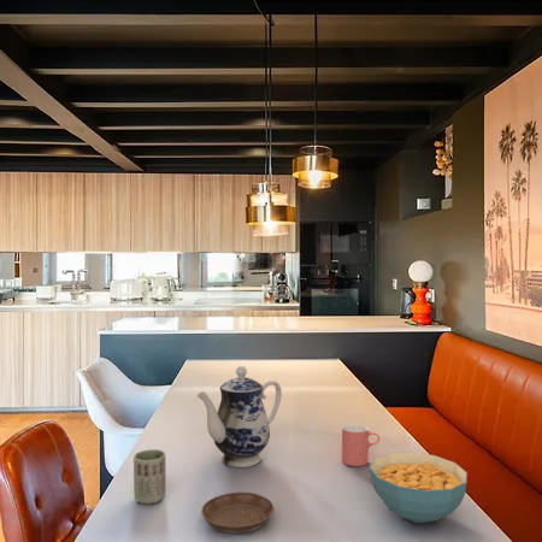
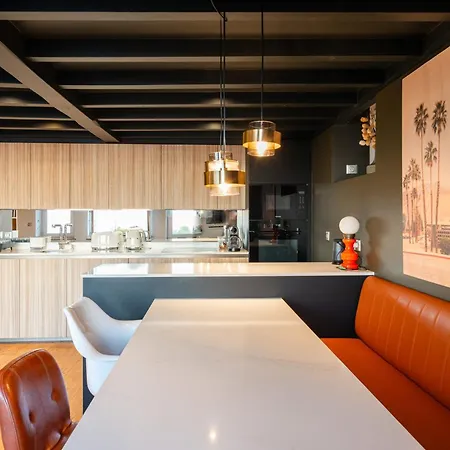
- teapot (241, 413)
- cup (360, 443)
- saucer (237, 513)
- cup (149, 476)
- cereal bowl (417, 493)
